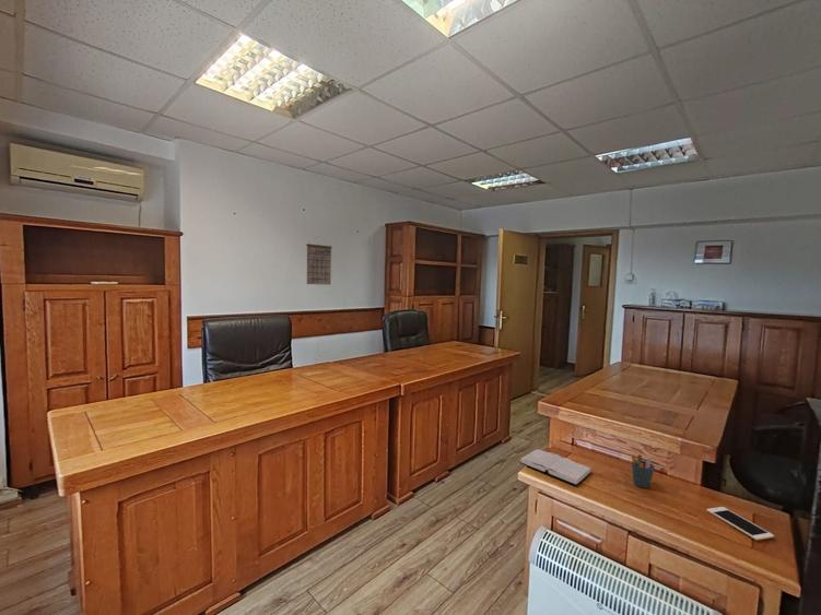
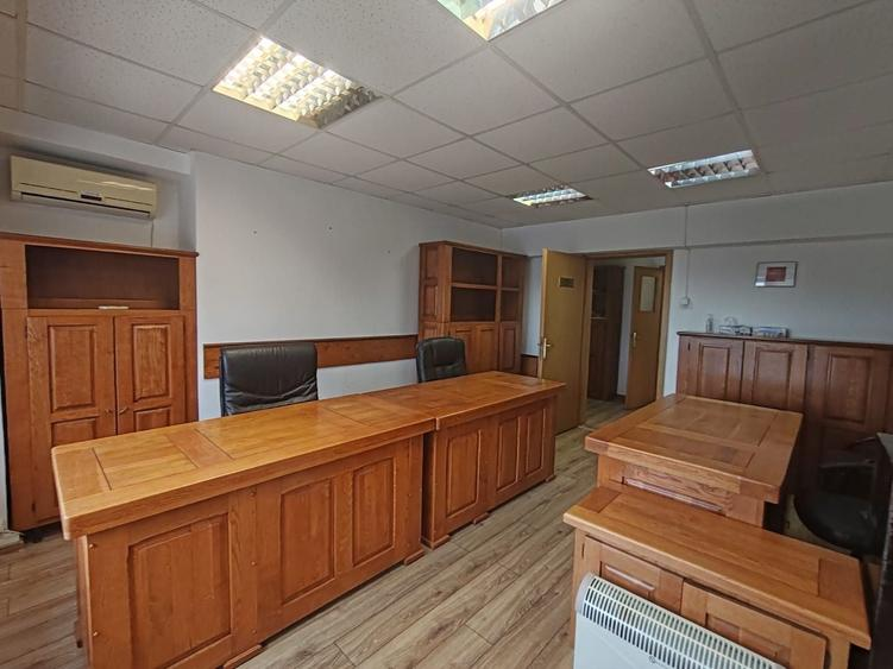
- cell phone (738, 522)
- calendar (319, 260)
- hardback book (554, 464)
- pen holder (642, 469)
